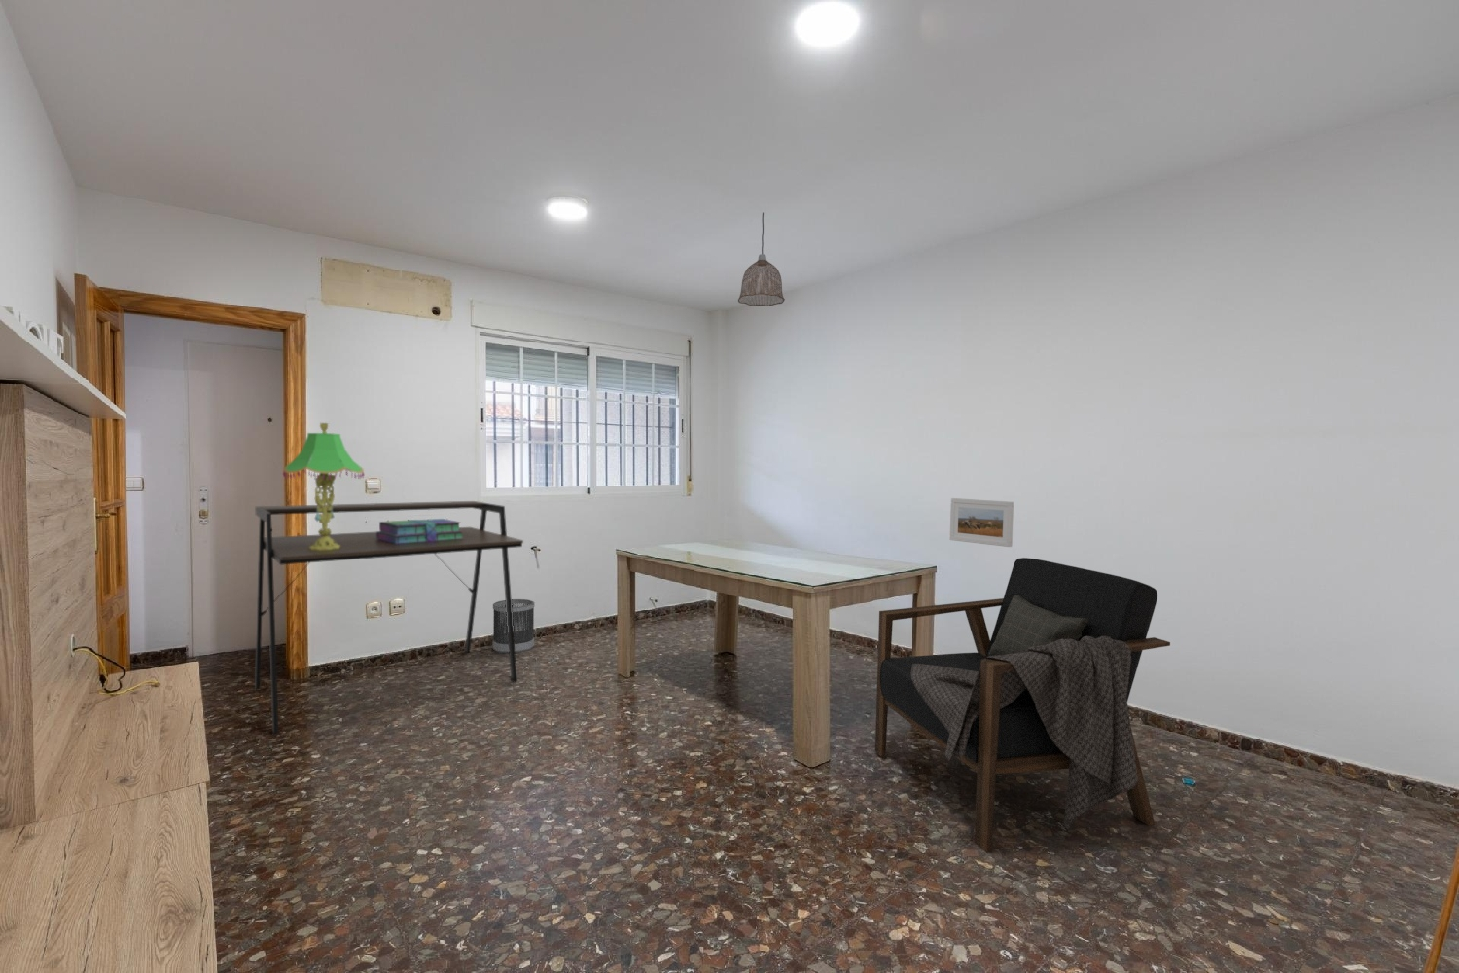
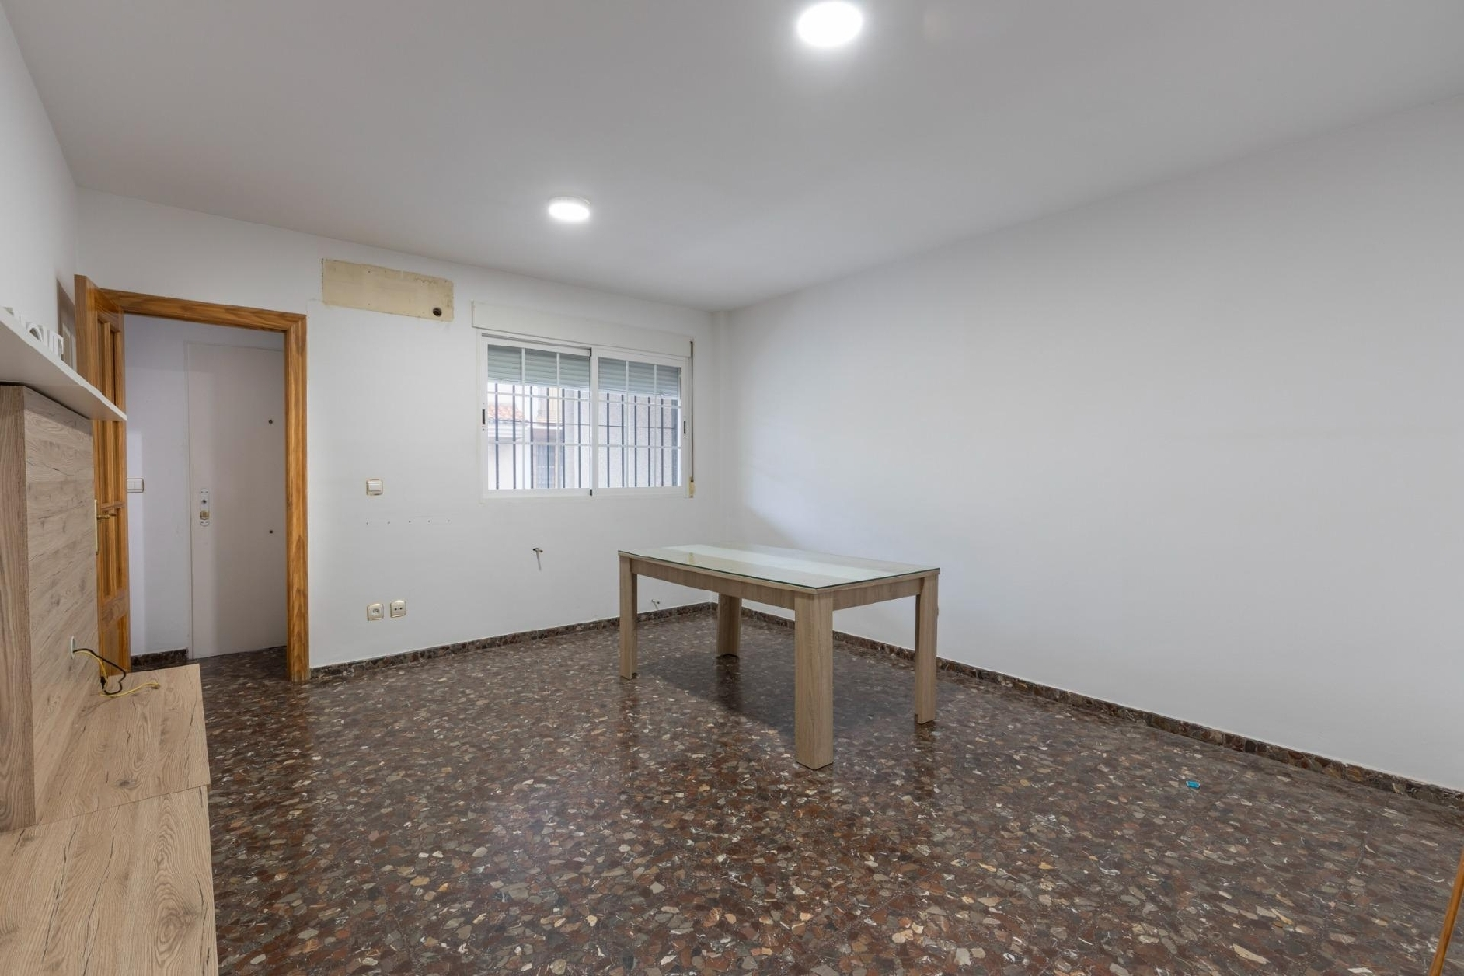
- stack of books (420, 529)
- desk (385, 557)
- wastebasket (513, 624)
- pendant lamp (762, 257)
- armchair (1007, 682)
- table lamp (323, 484)
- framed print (980, 521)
